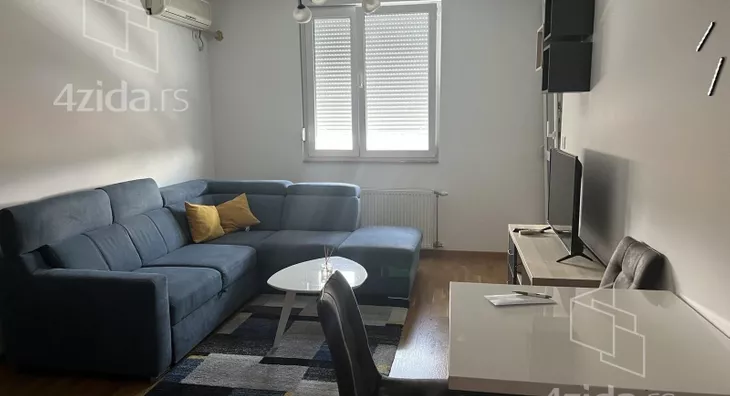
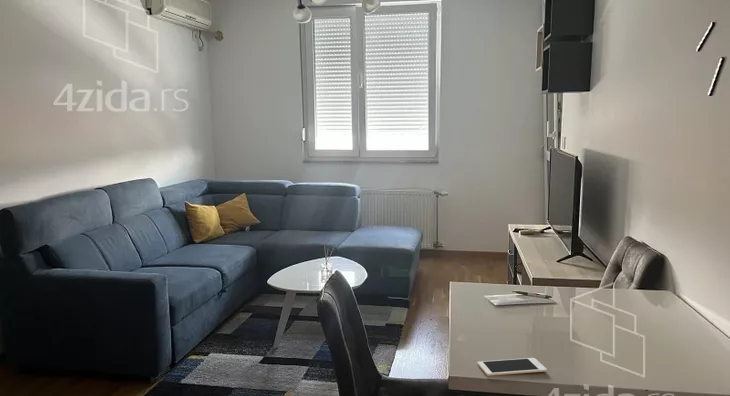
+ cell phone (511, 366)
